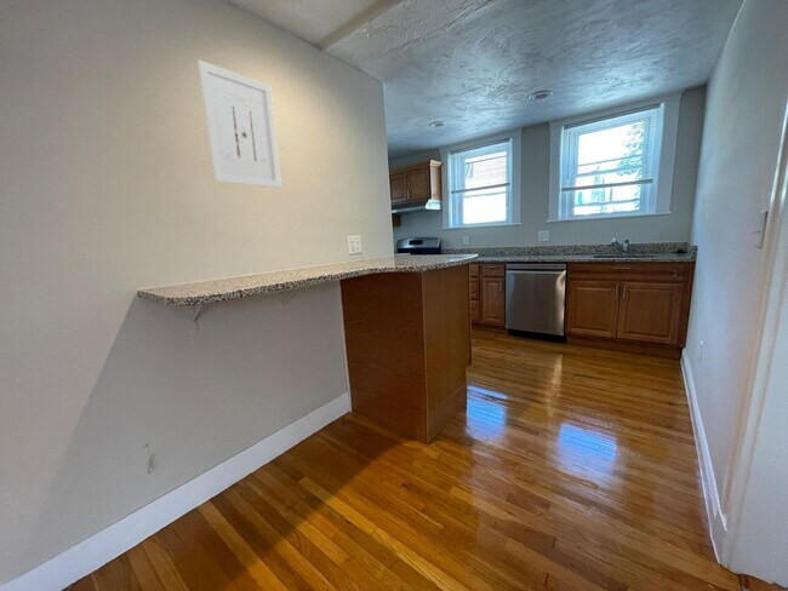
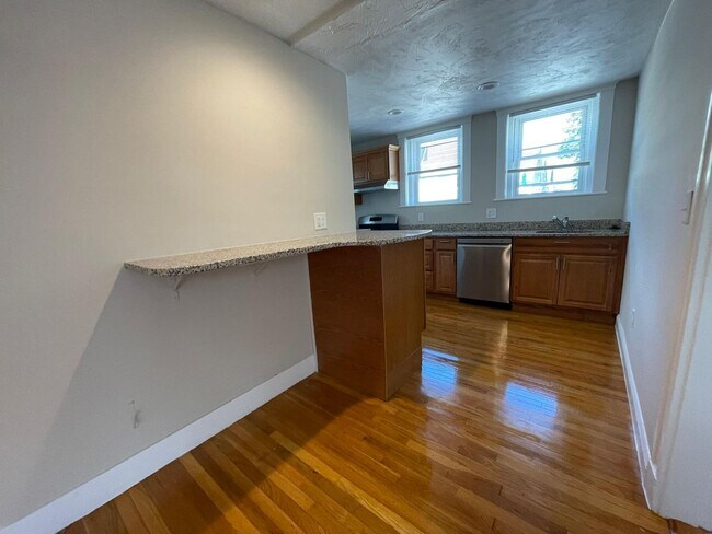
- wall art (244, 131)
